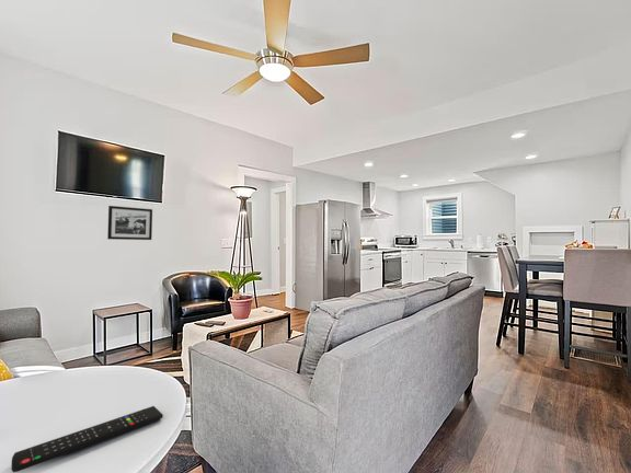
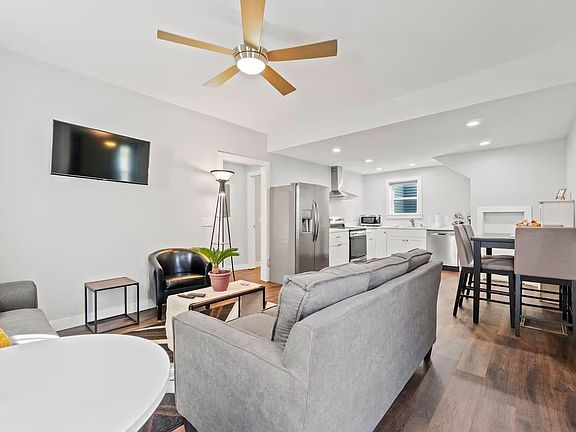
- picture frame (130, 223)
- remote control (94, 435)
